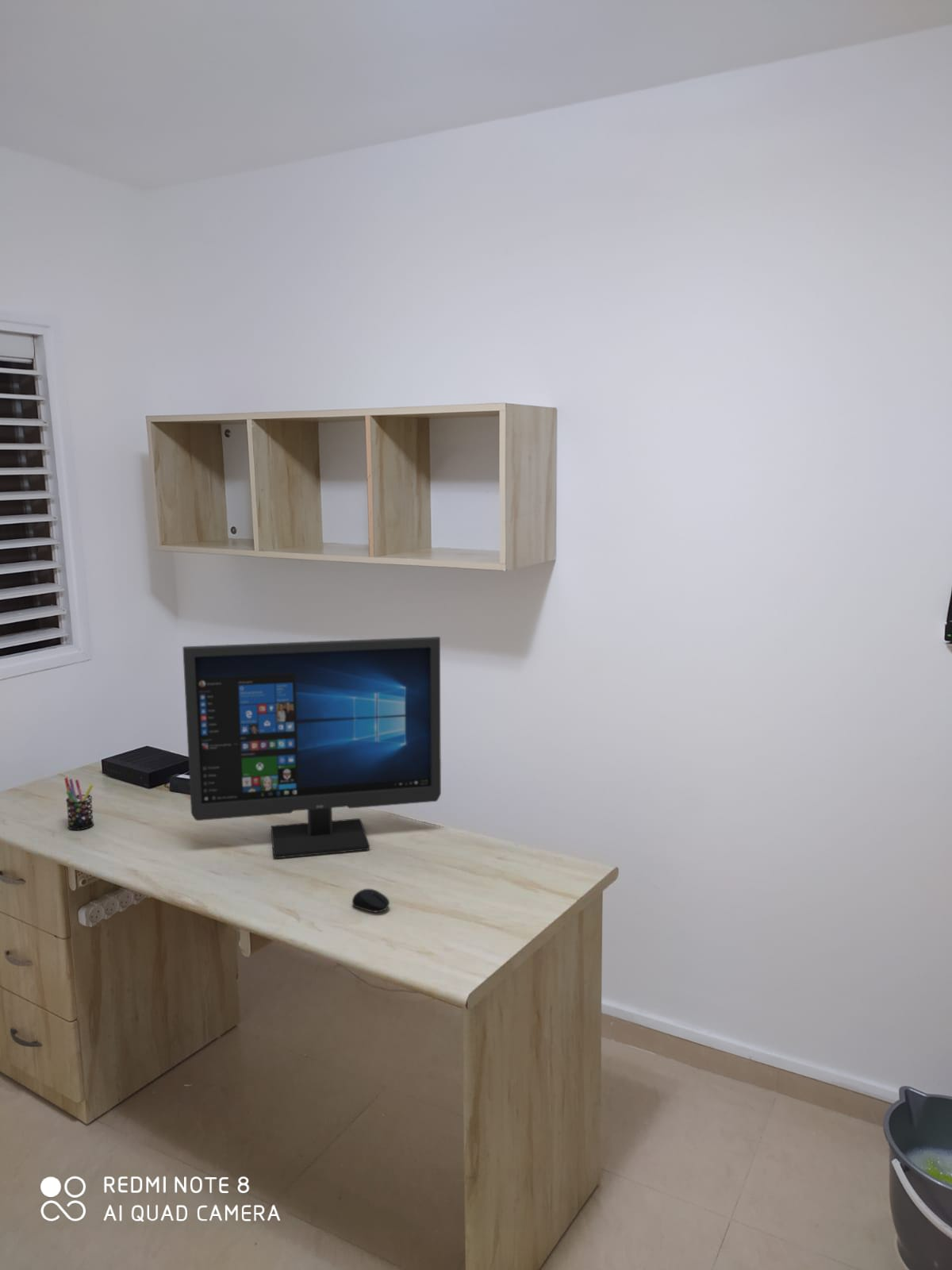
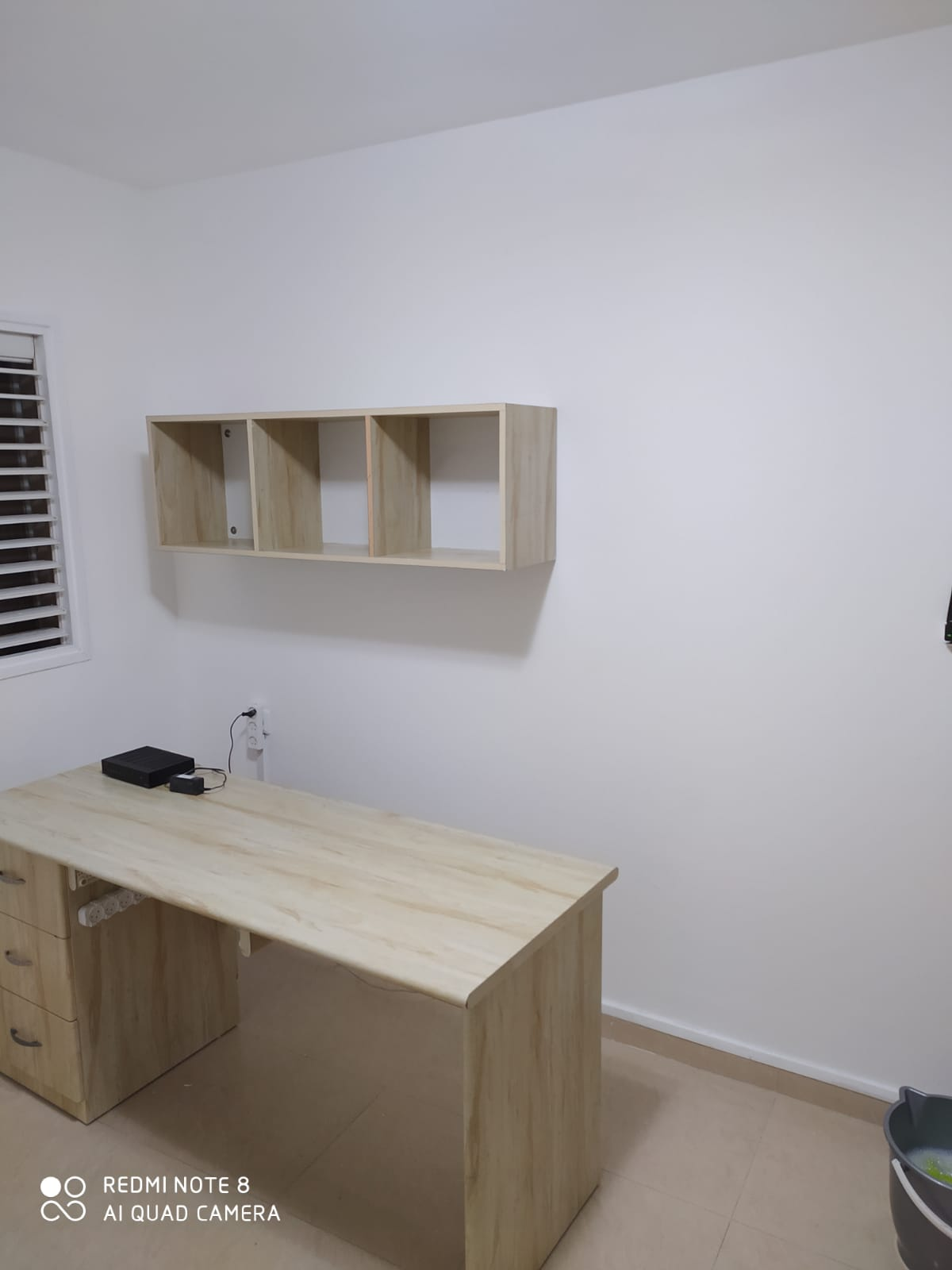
- computer mouse (370, 899)
- pen holder (76, 802)
- computer monitor (318, 741)
